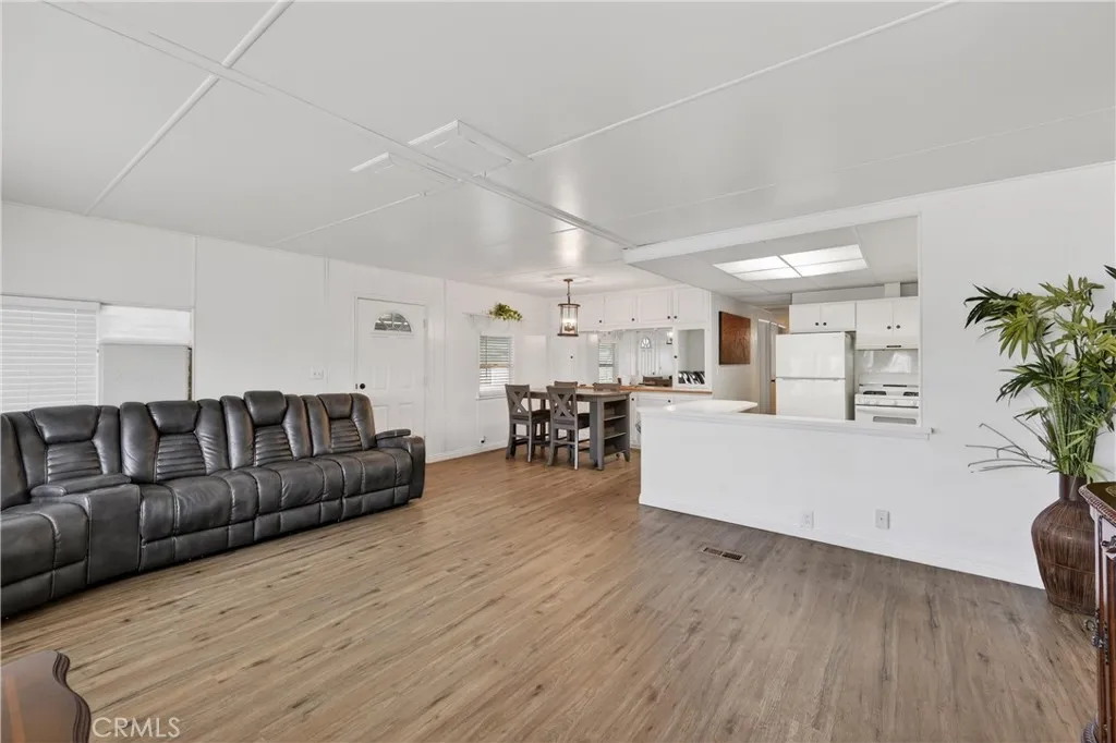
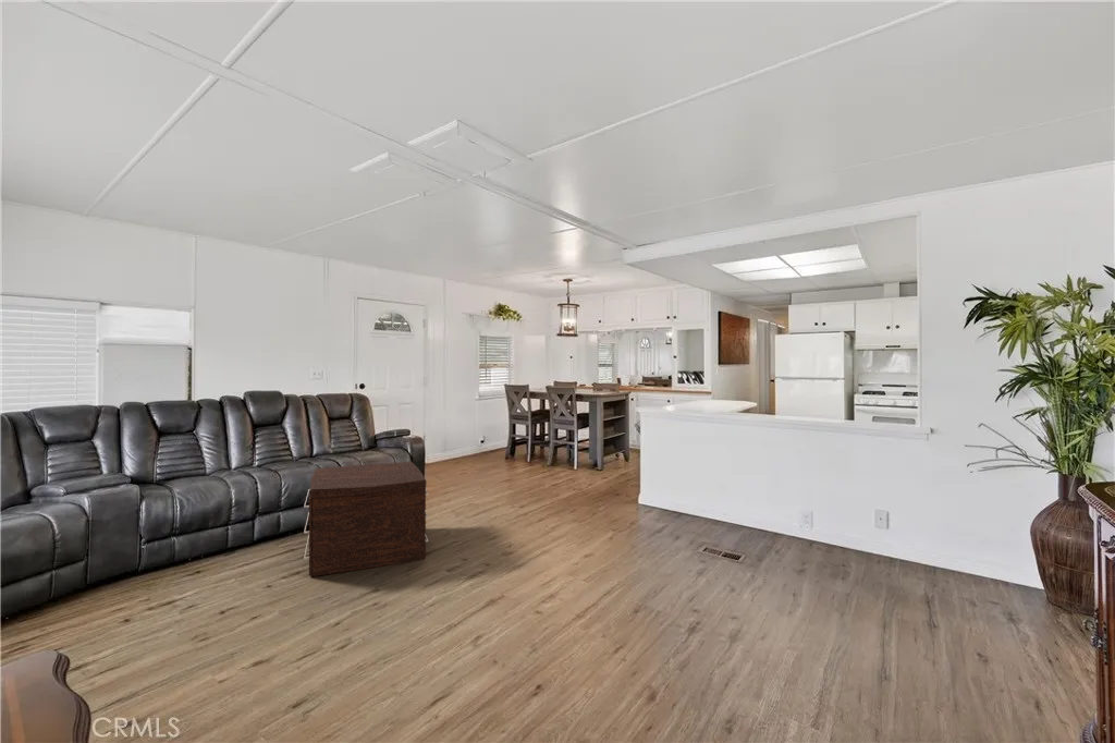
+ coffee table (367, 512)
